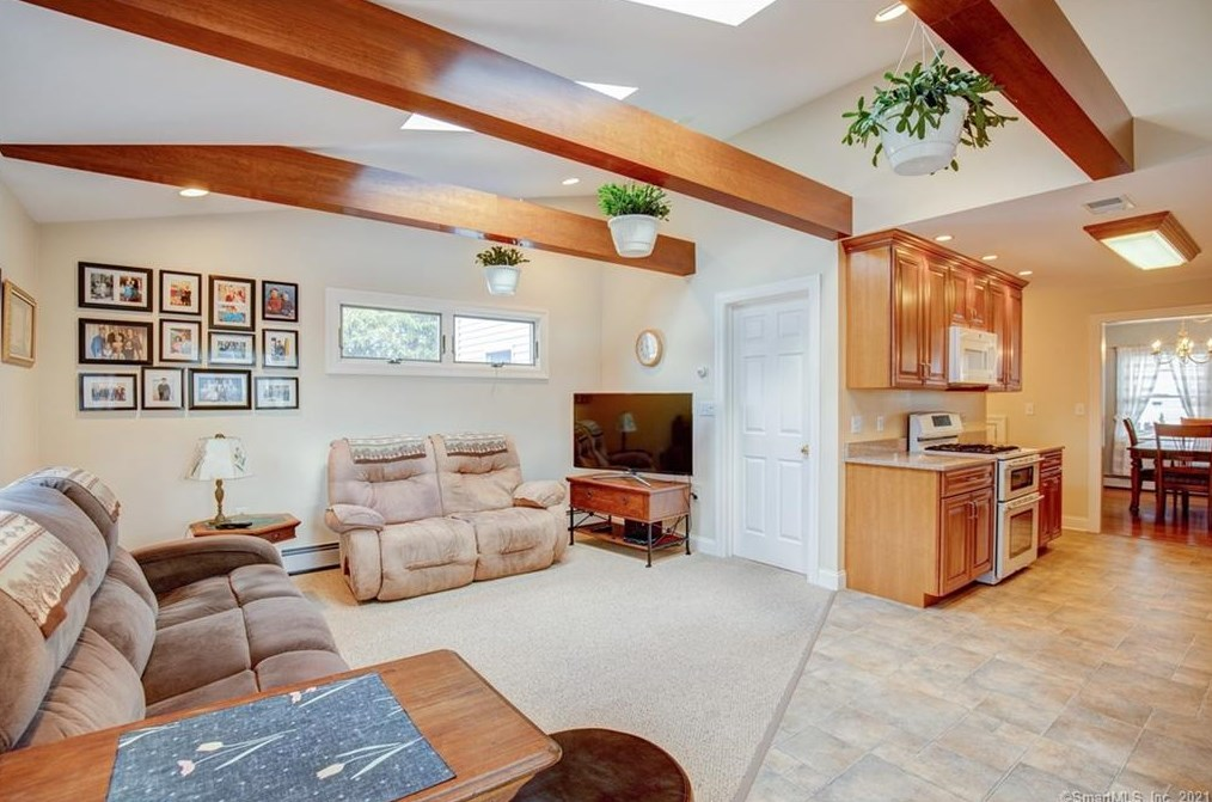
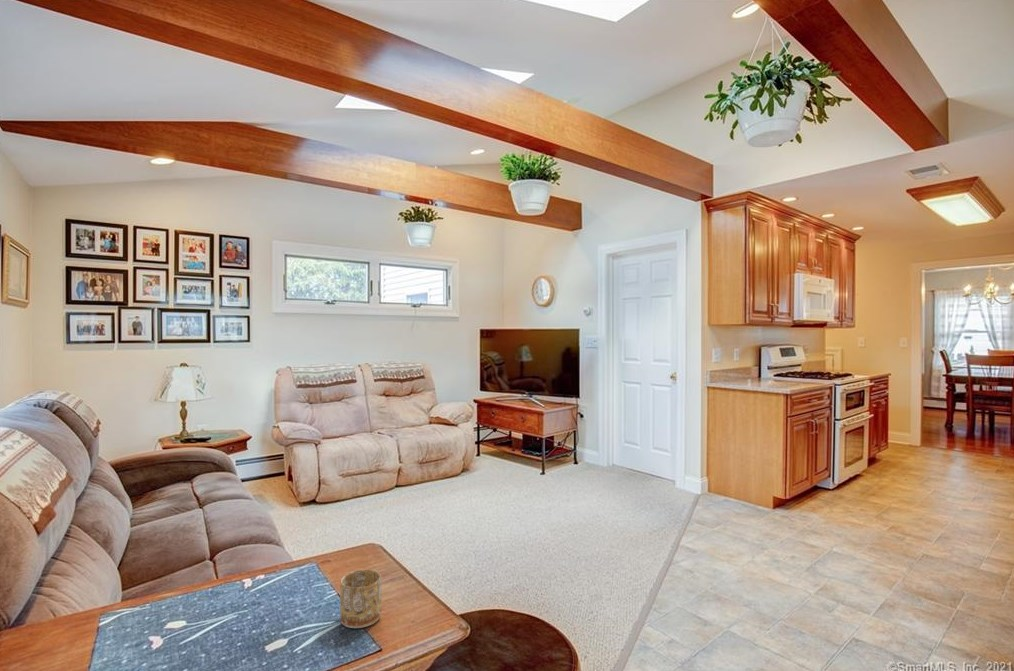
+ mug (361, 594)
